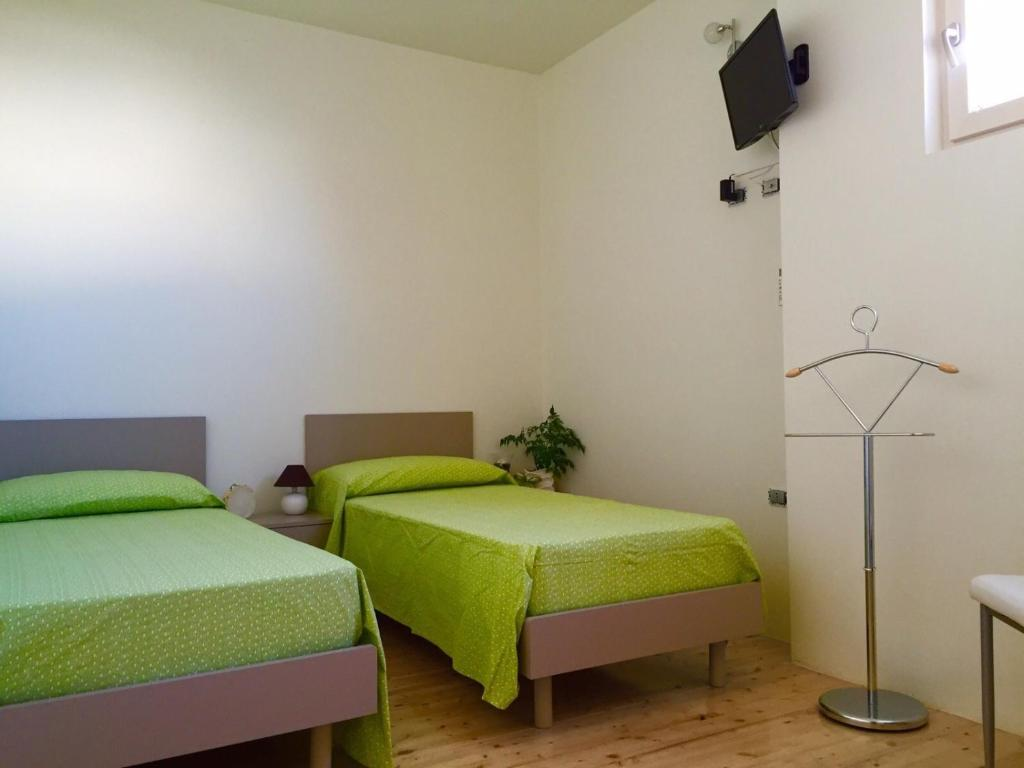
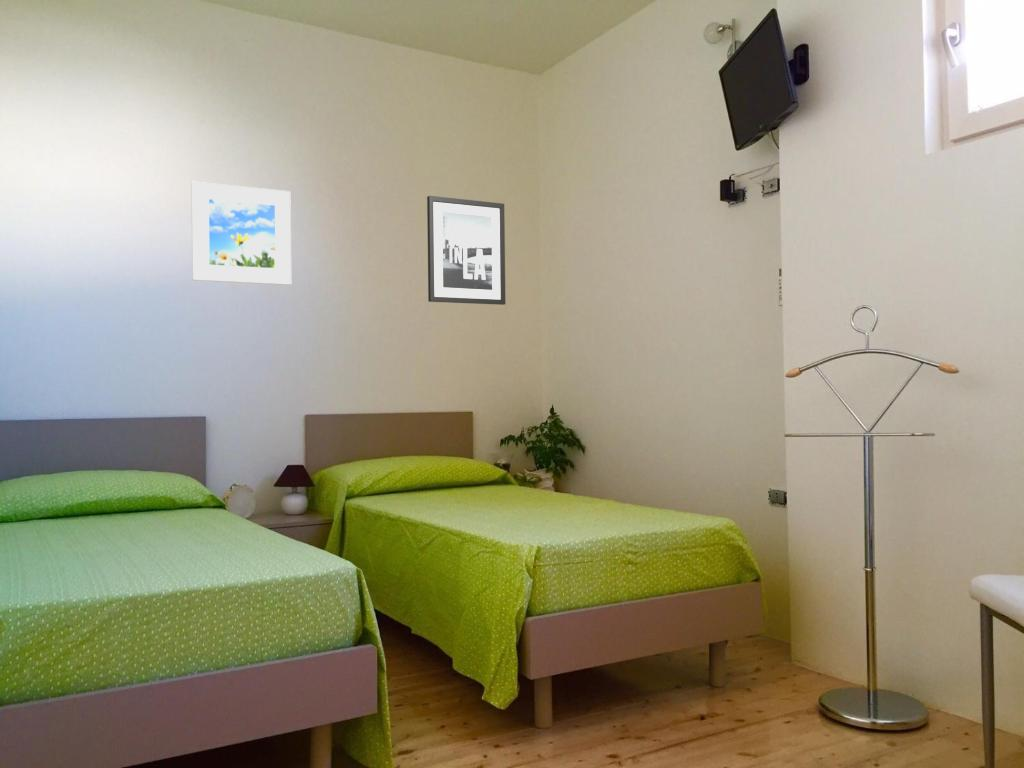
+ wall art (467, 251)
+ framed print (242, 234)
